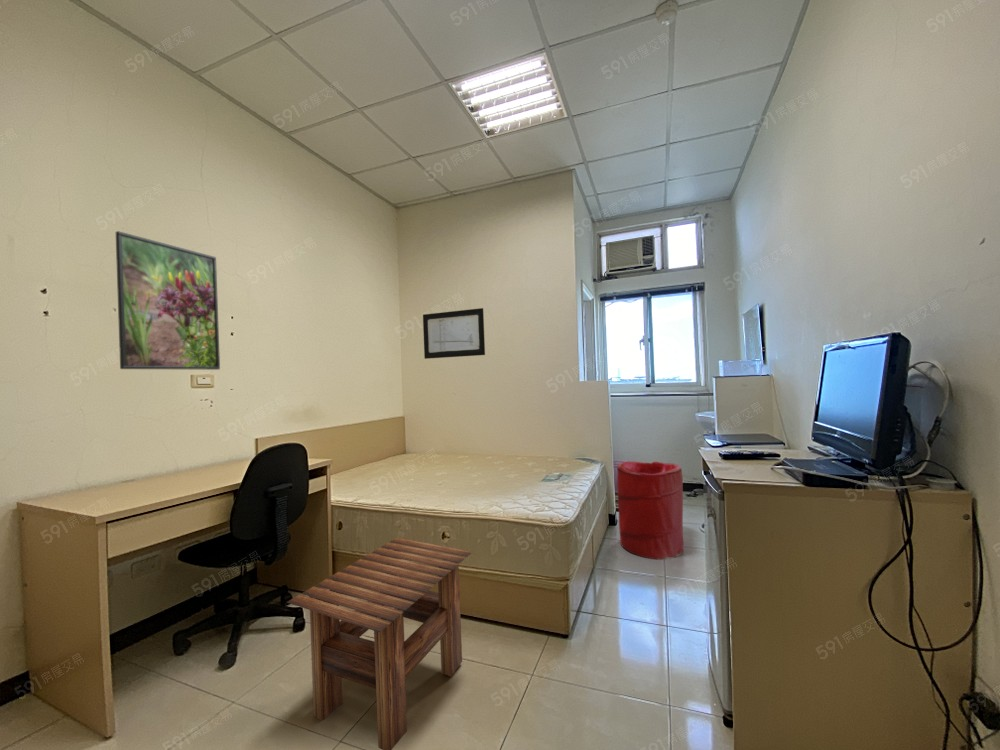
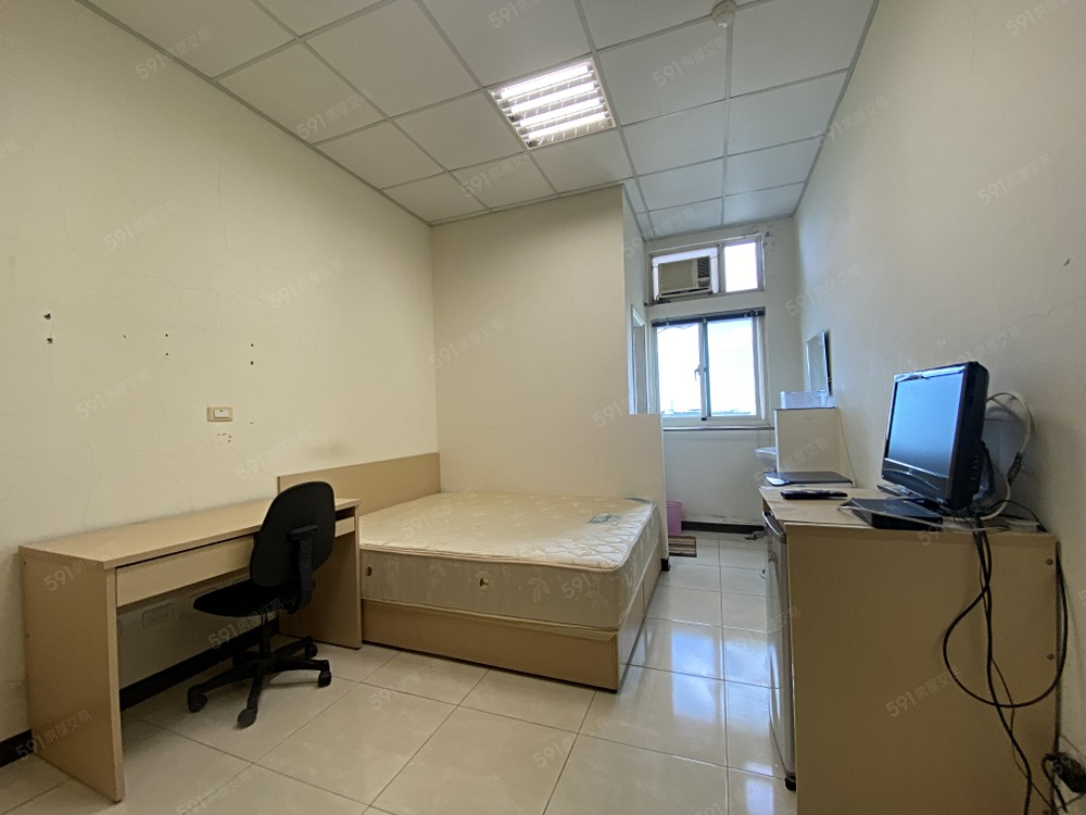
- side table (392, 631)
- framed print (172, 307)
- laundry hamper (649, 504)
- wall art (453, 334)
